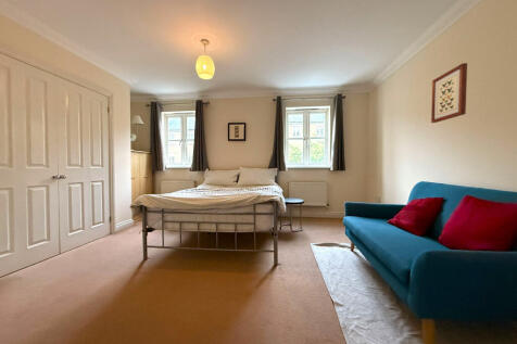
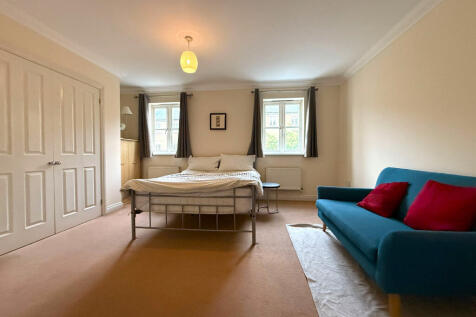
- wall art (447, 95)
